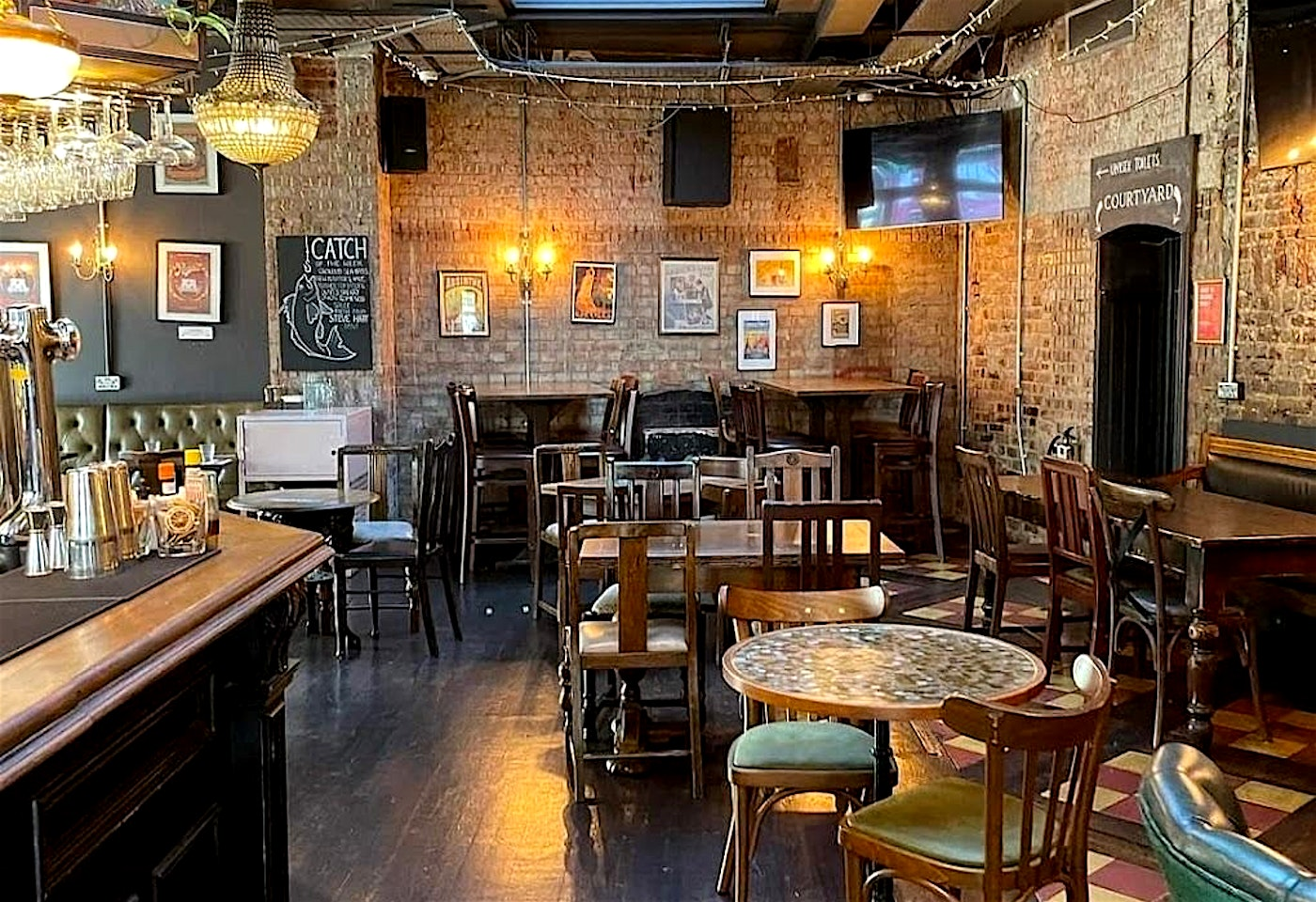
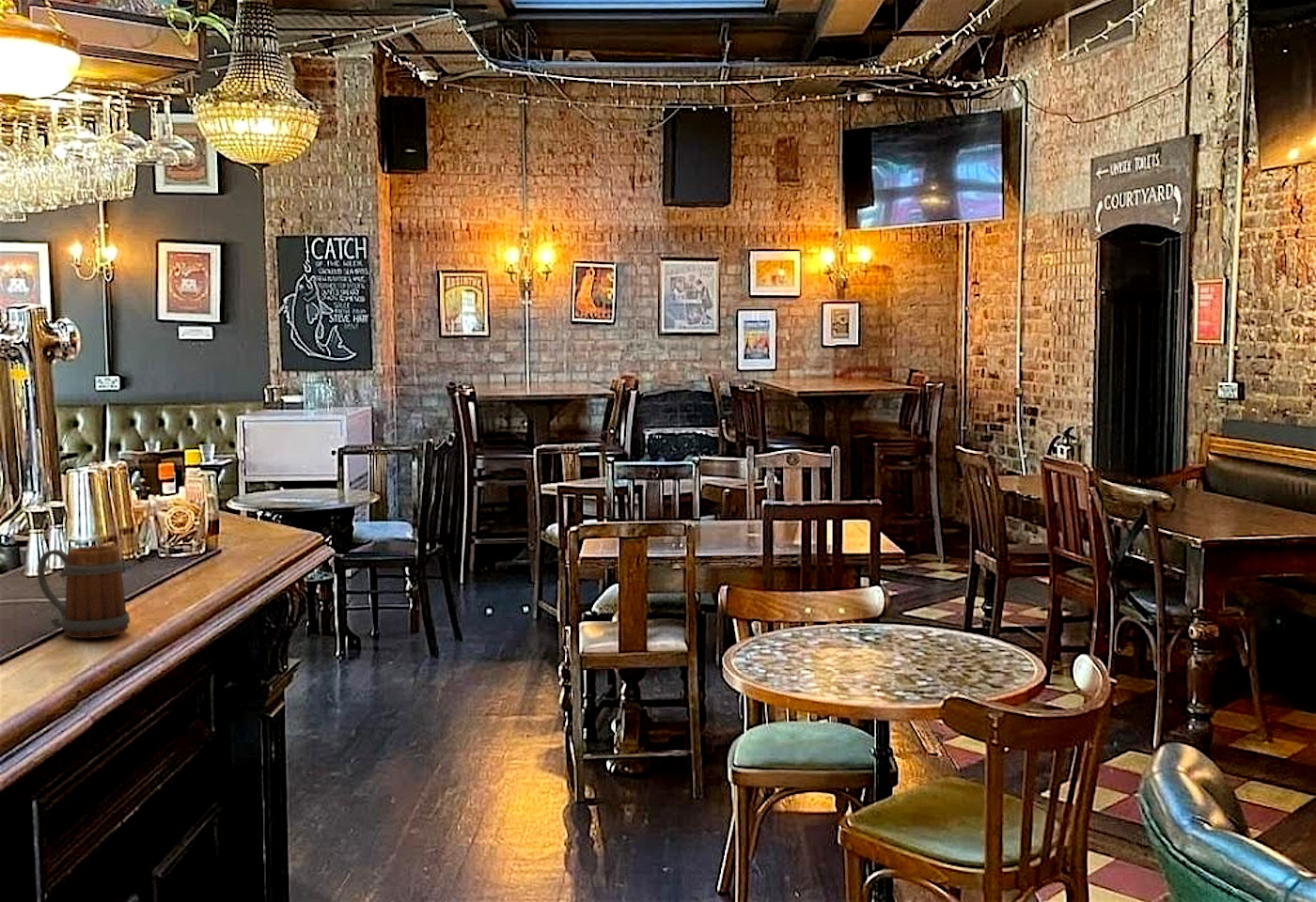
+ beer mug (82, 590)
